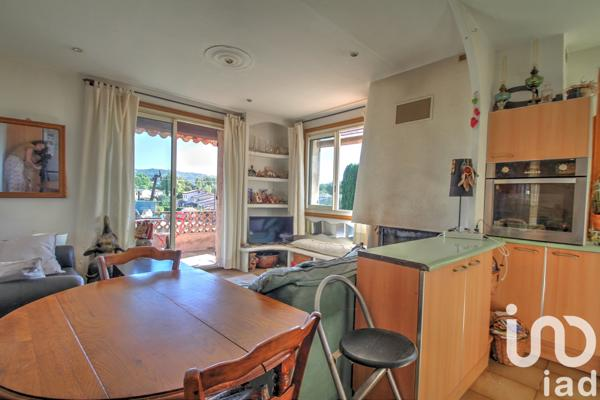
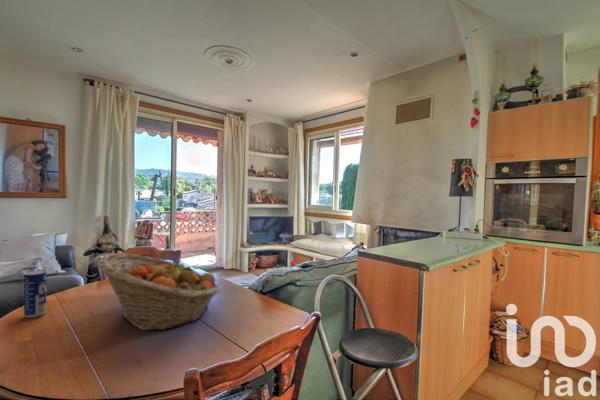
+ fruit basket (161, 283)
+ beverage can (35, 293)
